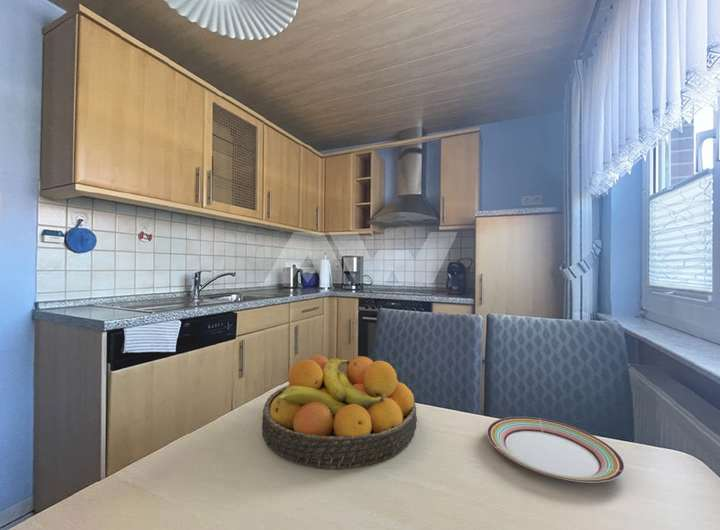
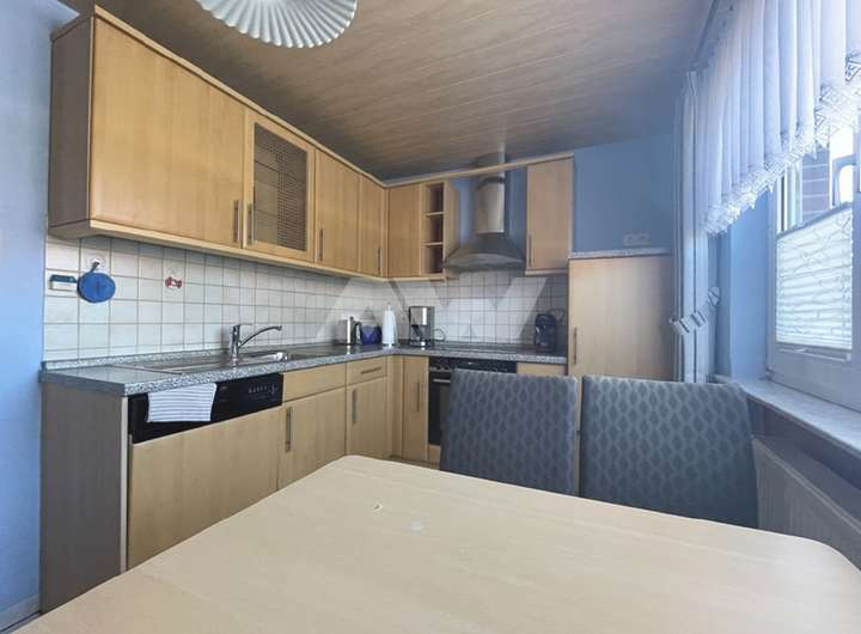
- fruit bowl (340, 390)
- plate (549, 448)
